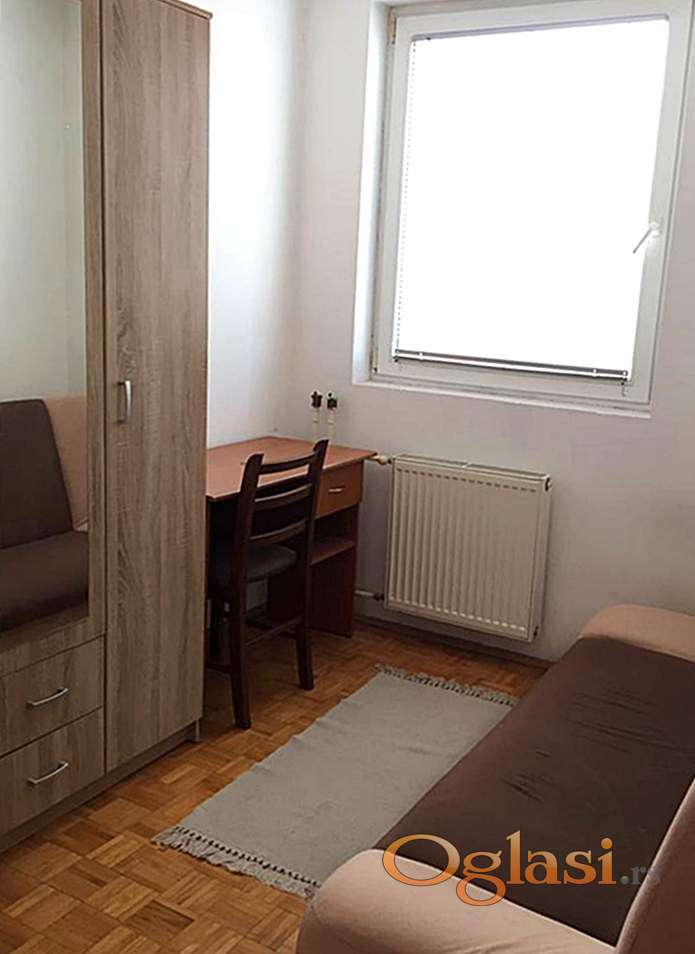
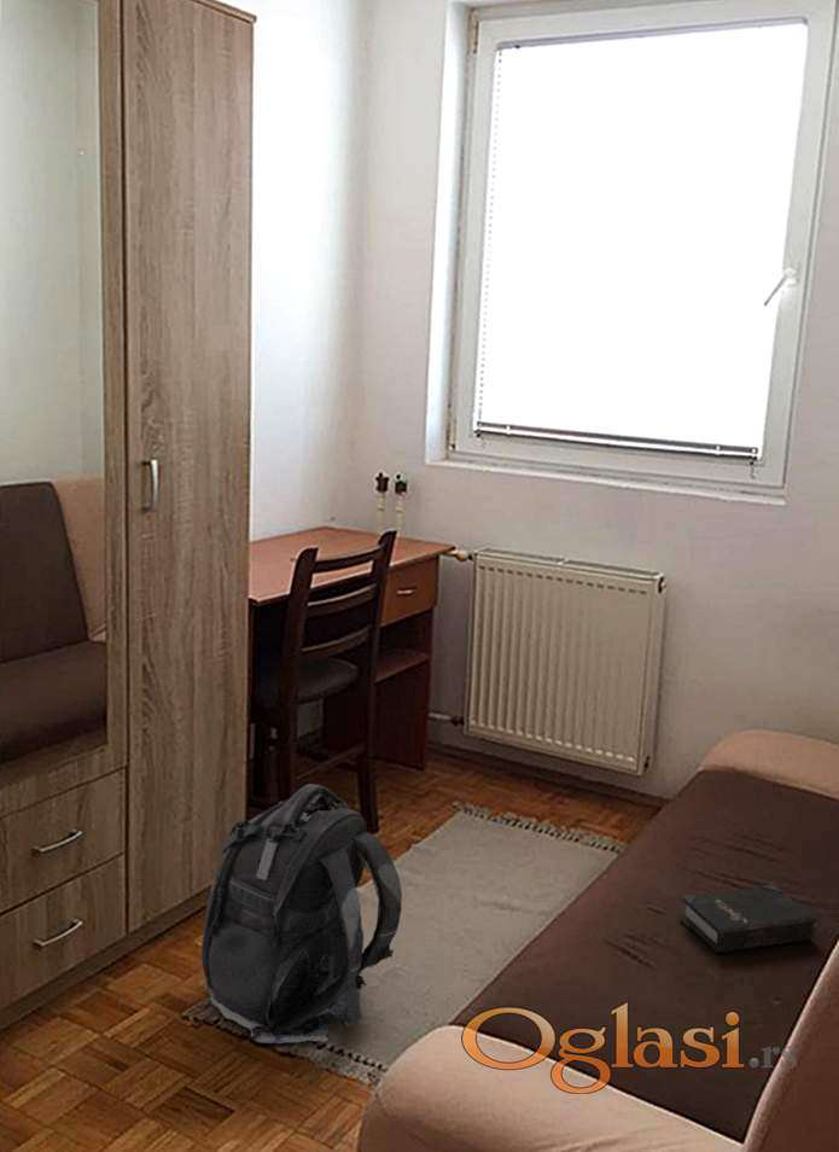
+ hardback book (747, 918)
+ backpack (298, 895)
